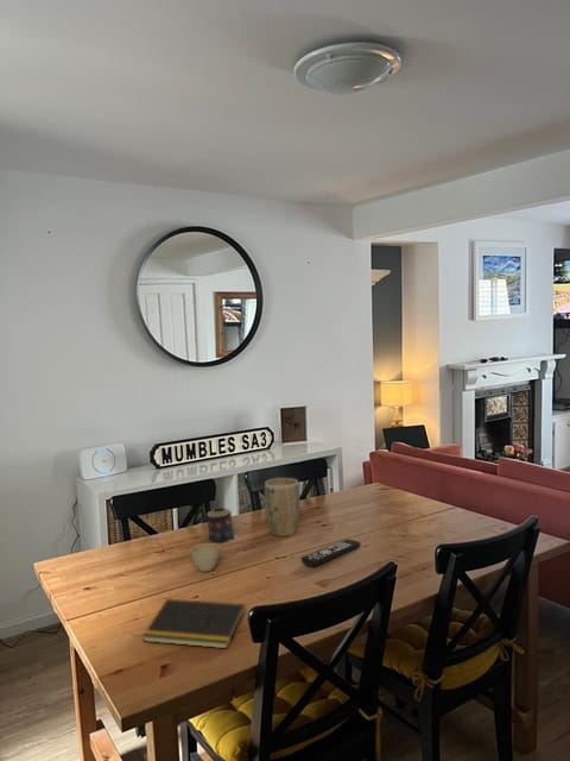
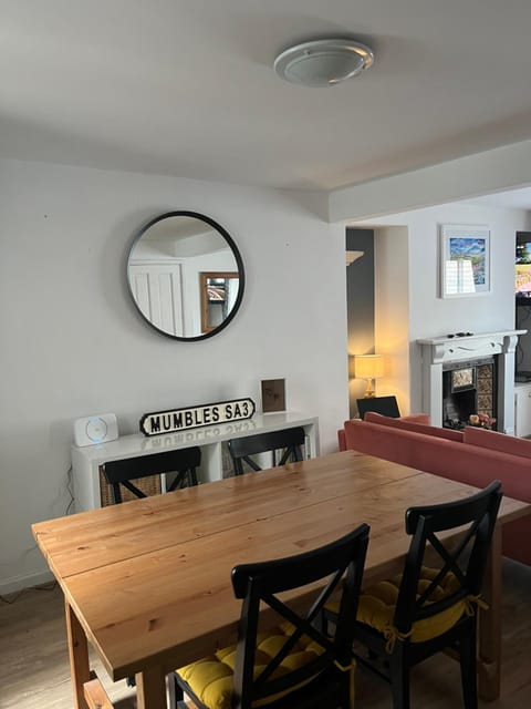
- notepad (195, 622)
- candle (222, 522)
- remote control (331, 552)
- flower pot (205, 558)
- plant pot (281, 507)
